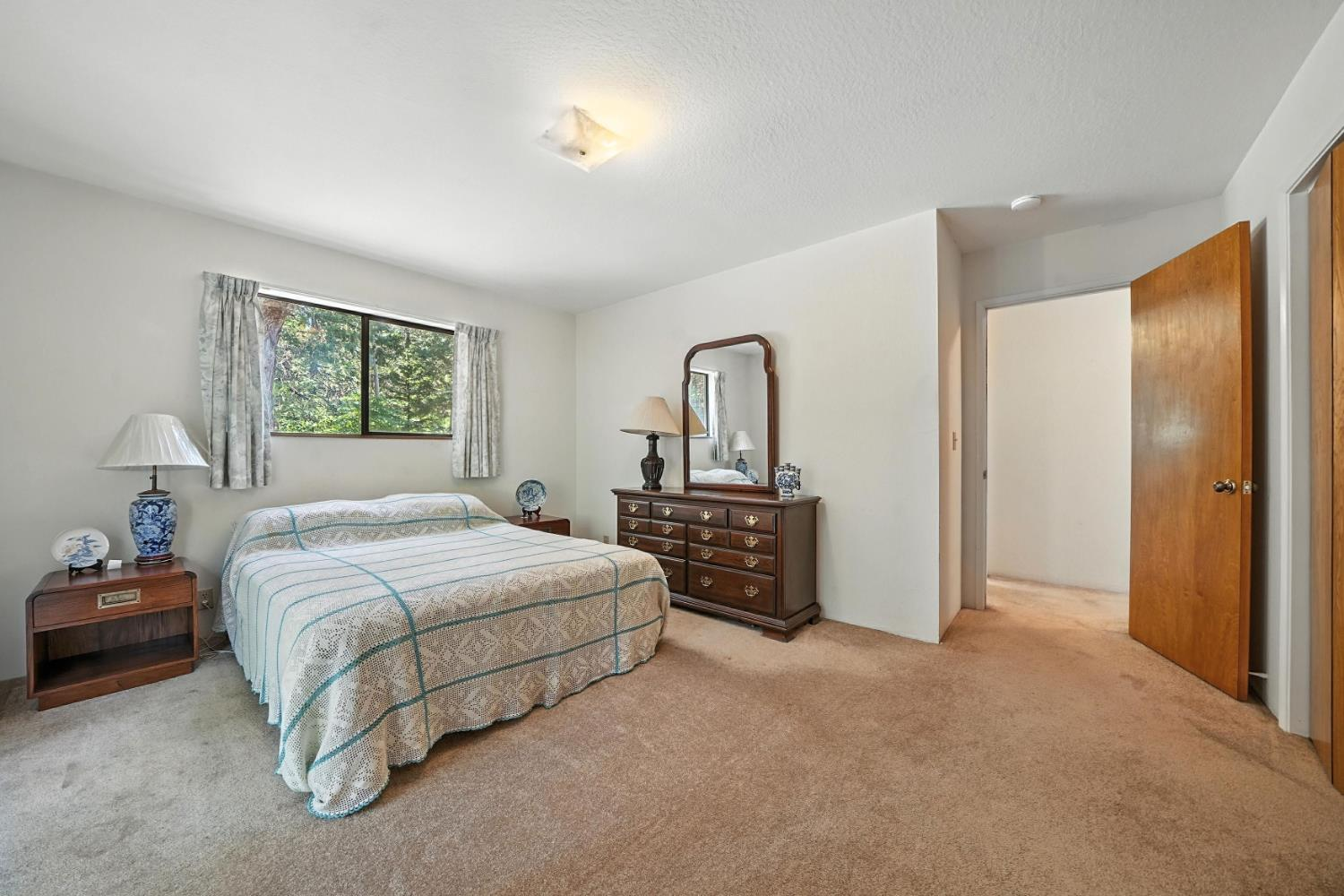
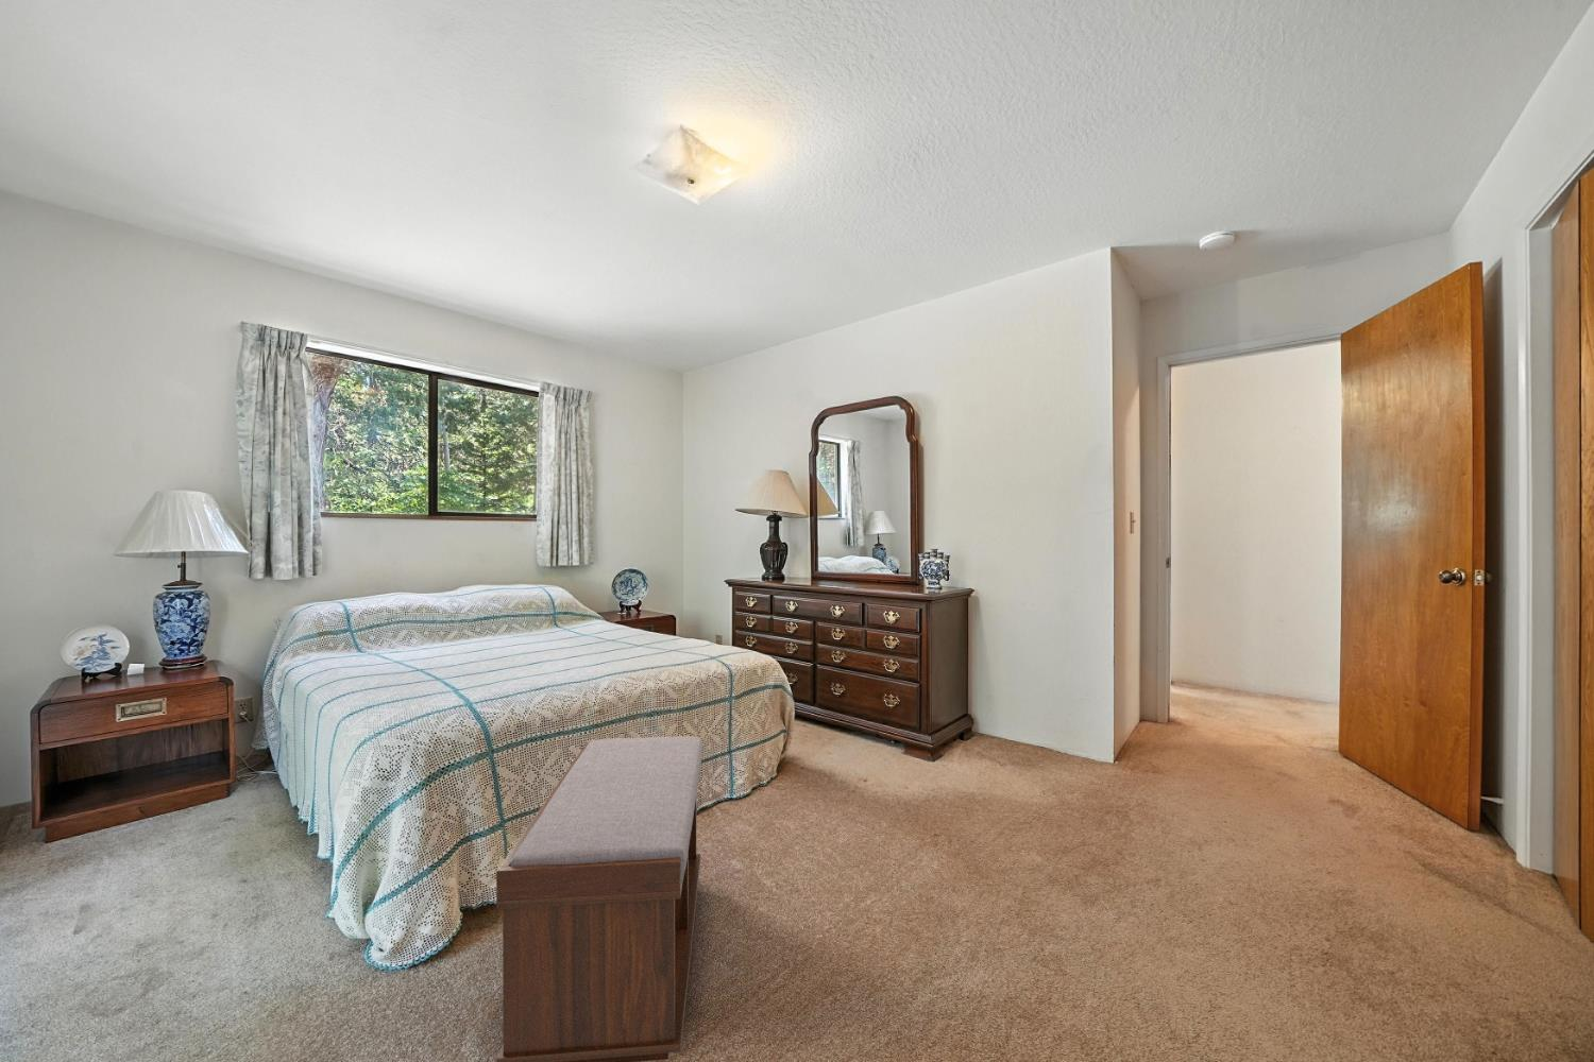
+ bench (625, 868)
